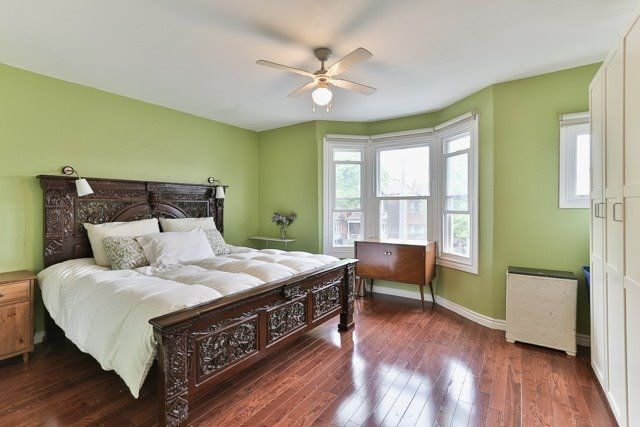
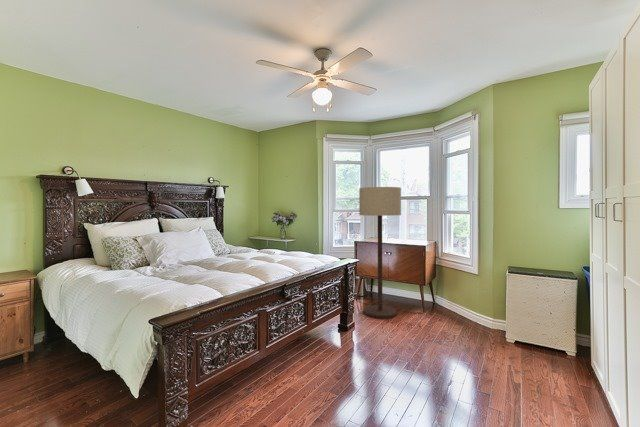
+ floor lamp (380, 250)
